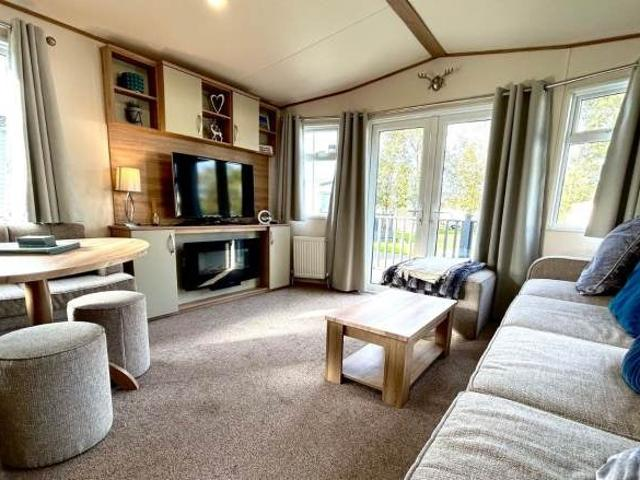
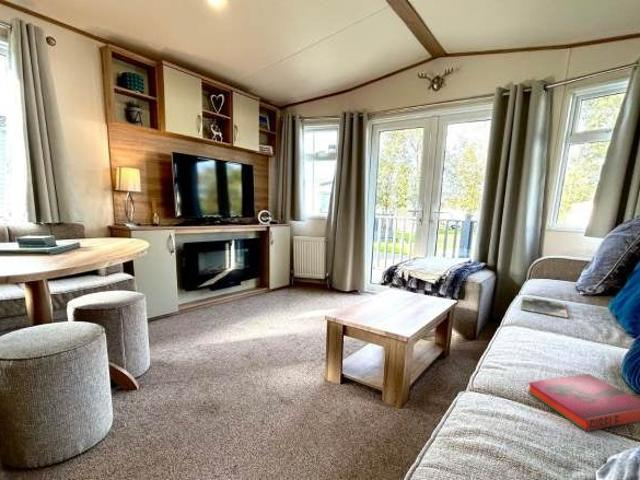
+ hardback book (588, 399)
+ magazine (543, 306)
